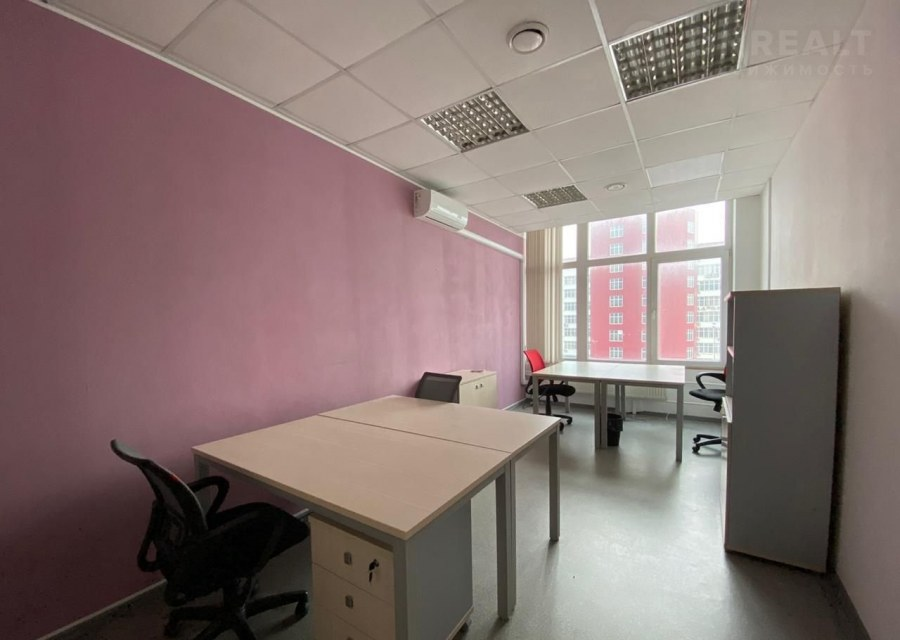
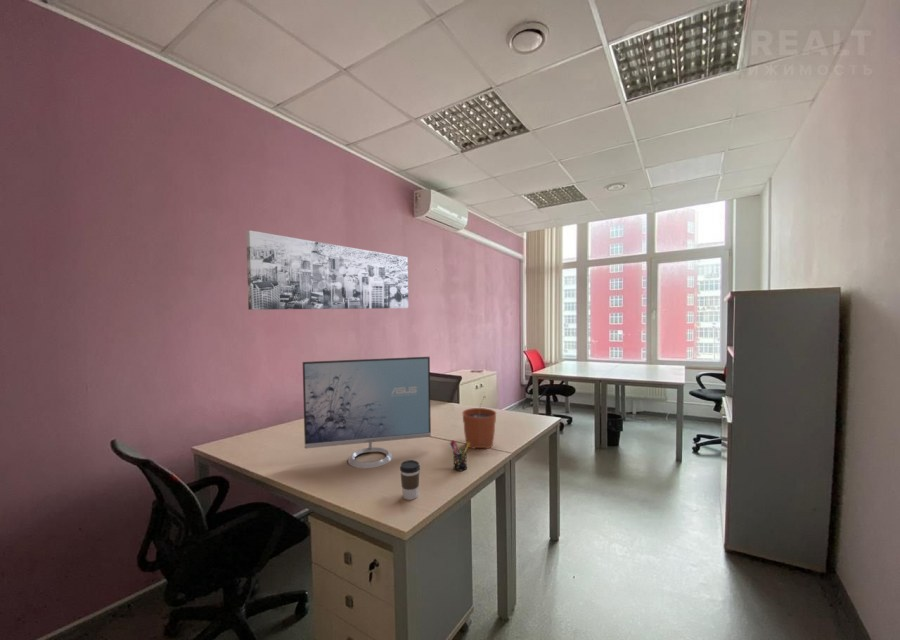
+ pen holder (459, 454)
+ wall art (344, 277)
+ monitor (369, 409)
+ coffee cup (410, 479)
+ plant pot (479, 420)
